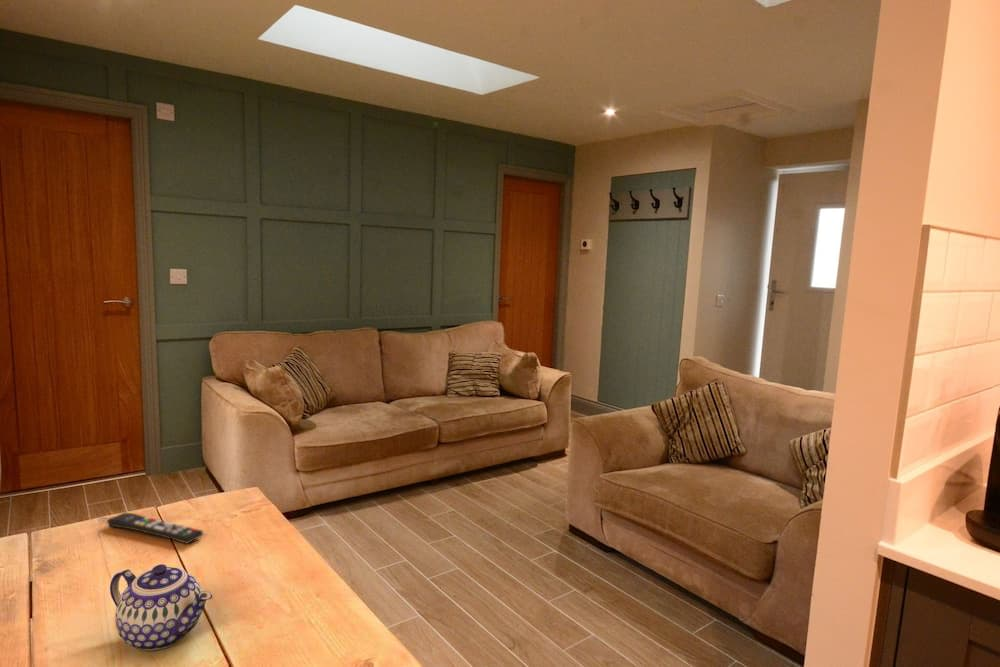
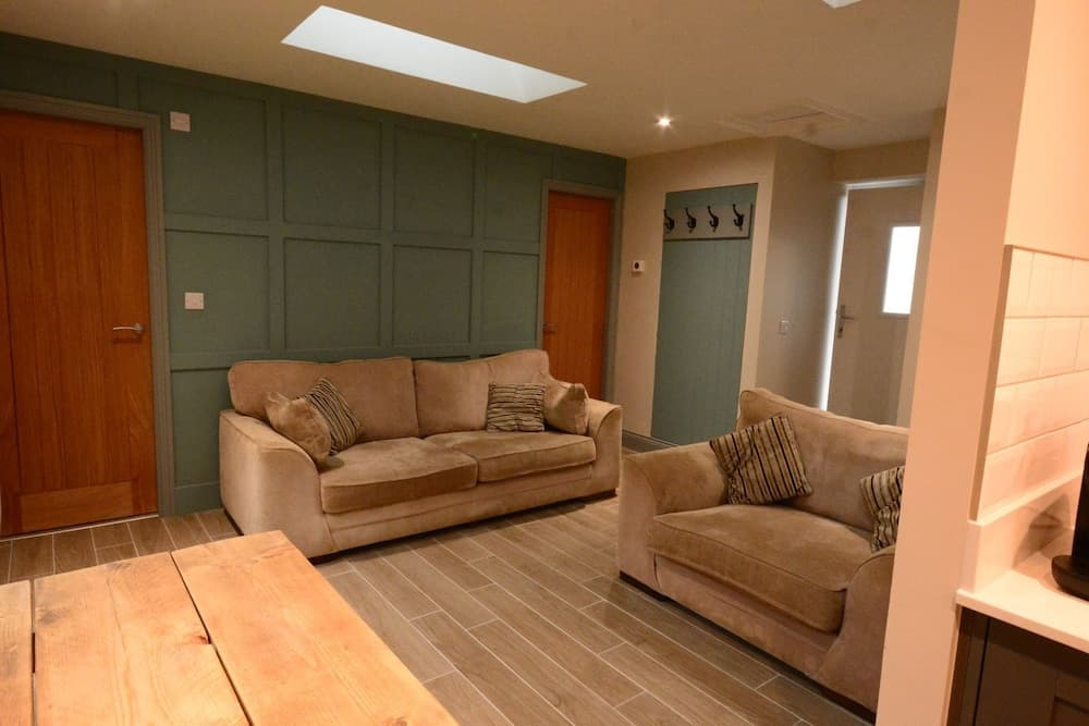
- remote control (154, 527)
- teapot (160, 601)
